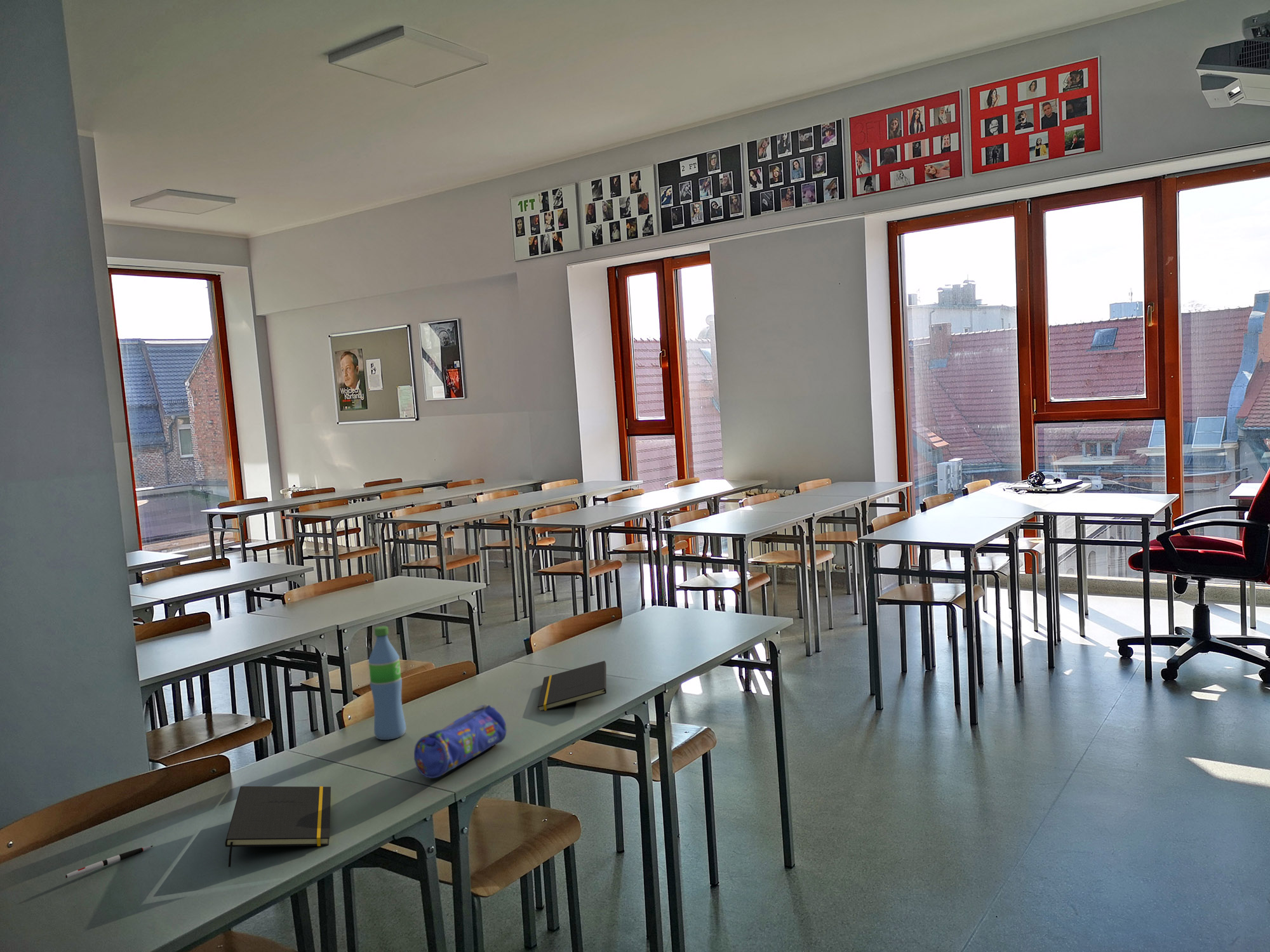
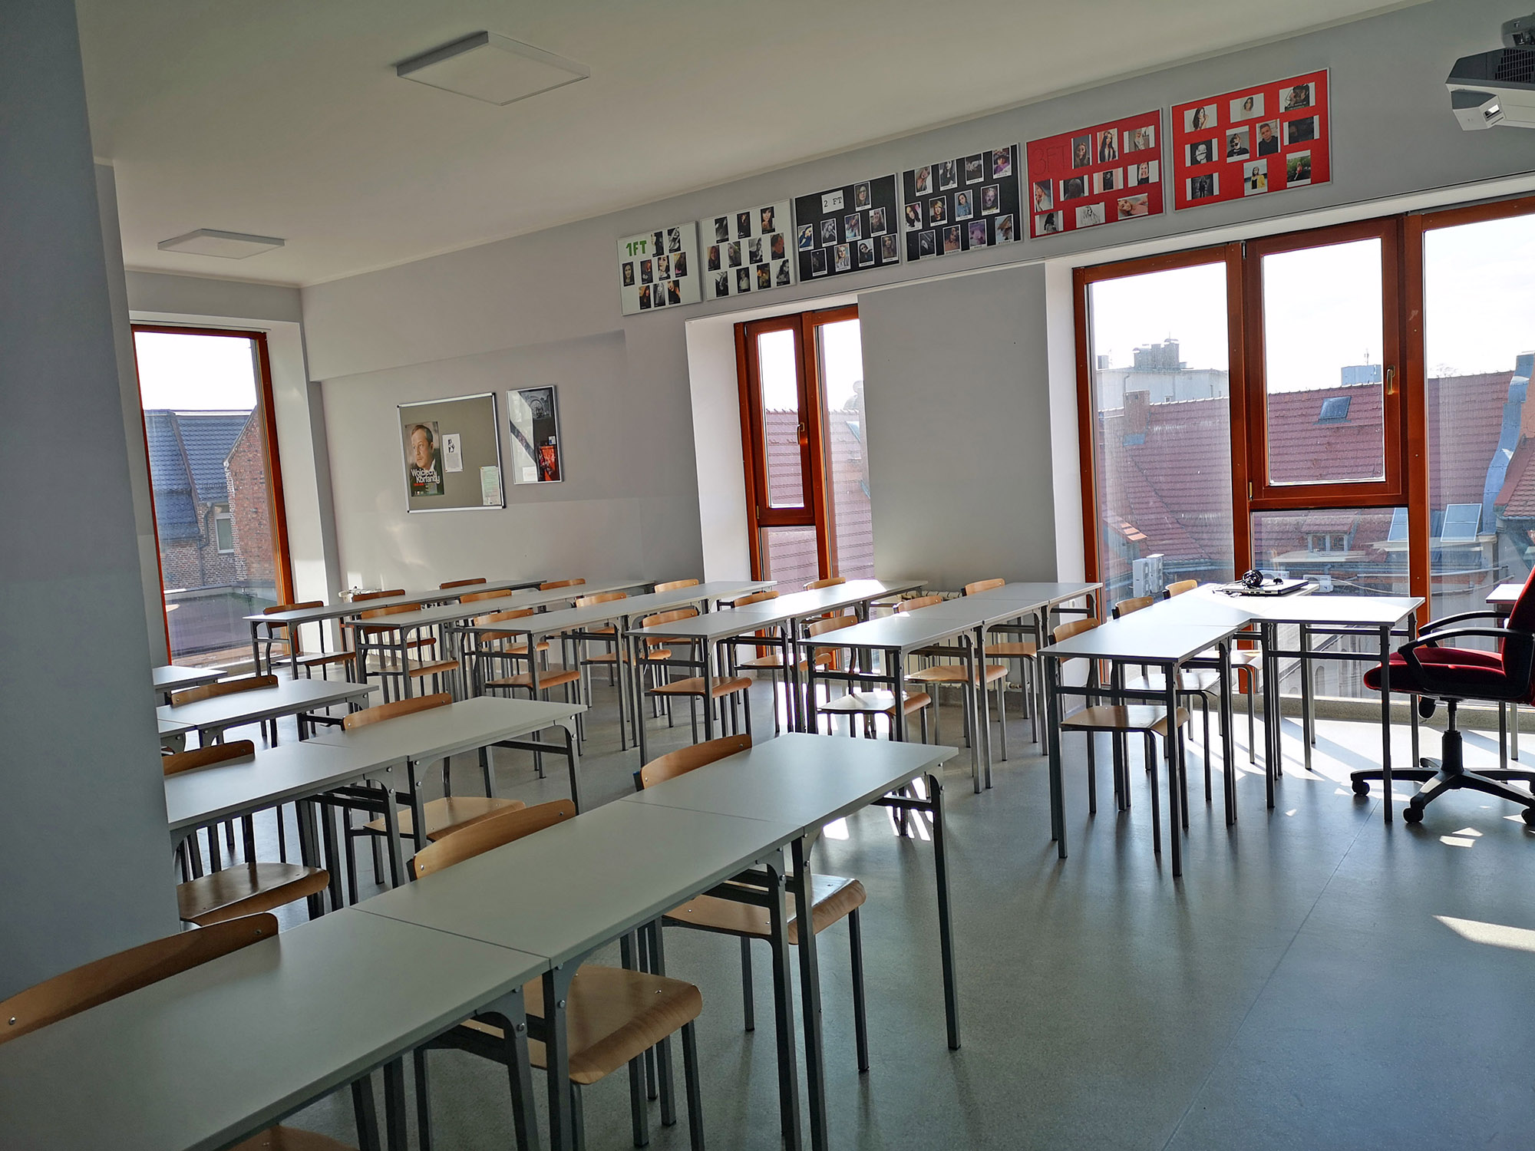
- notepad (573, 685)
- notepad (282, 814)
- pen (110, 860)
- water bottle (385, 681)
- pencil case (462, 738)
